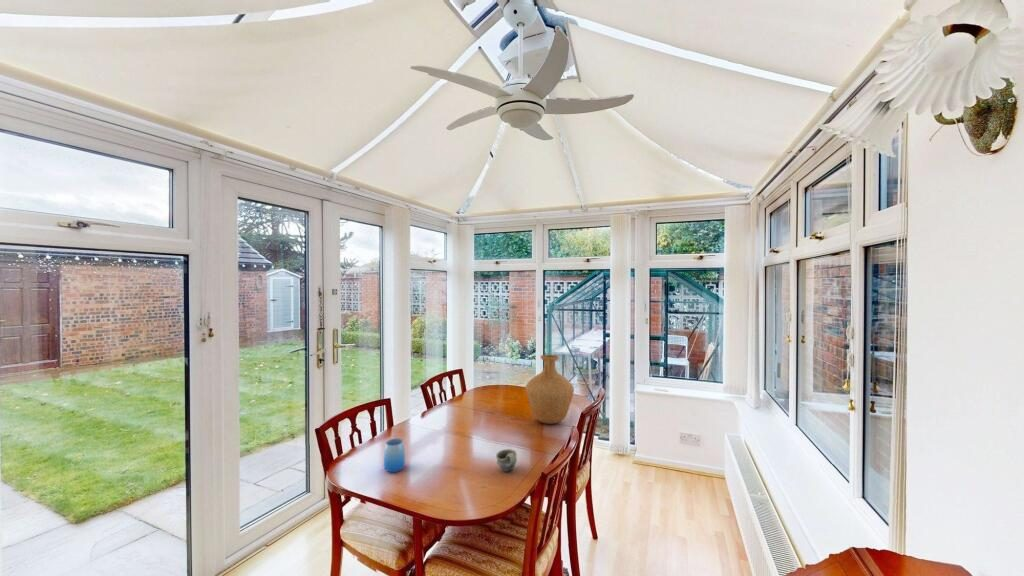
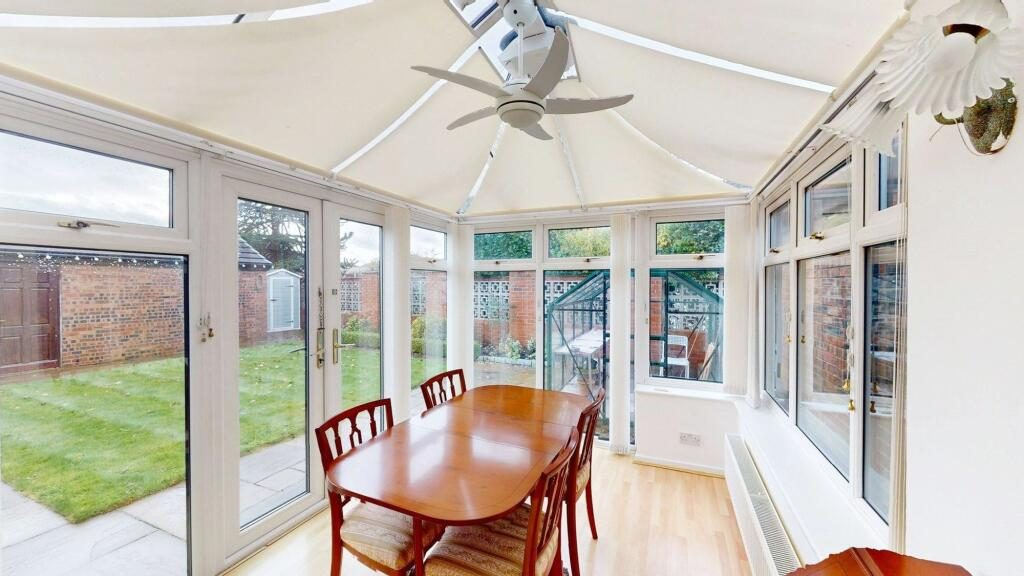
- cup (394, 455)
- cup (506, 460)
- vase (549, 388)
